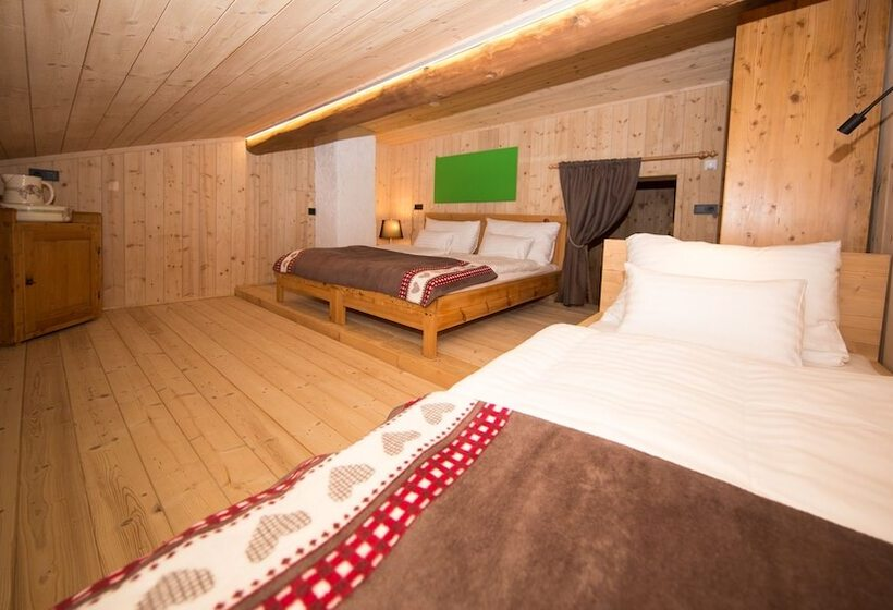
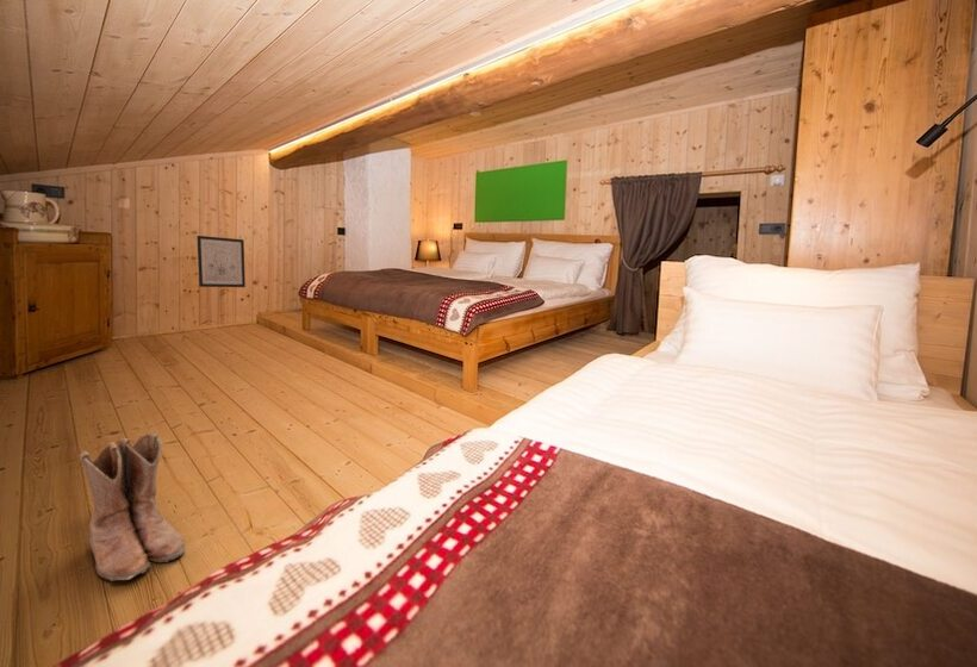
+ wall art (222, 262)
+ boots (133, 498)
